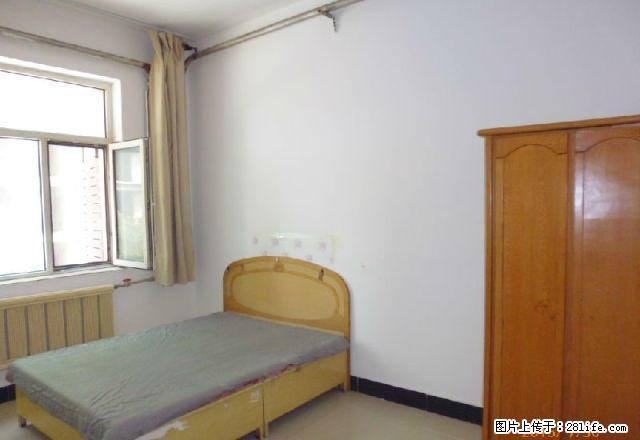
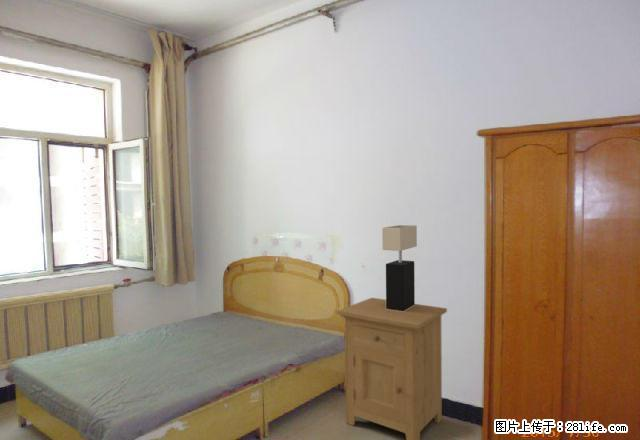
+ nightstand (392, 366)
+ table lamp (400, 266)
